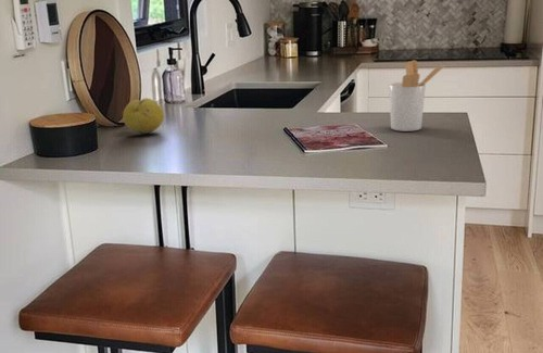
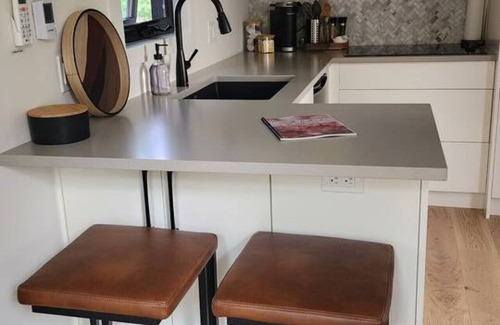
- utensil holder (416, 96)
- fruit (143, 116)
